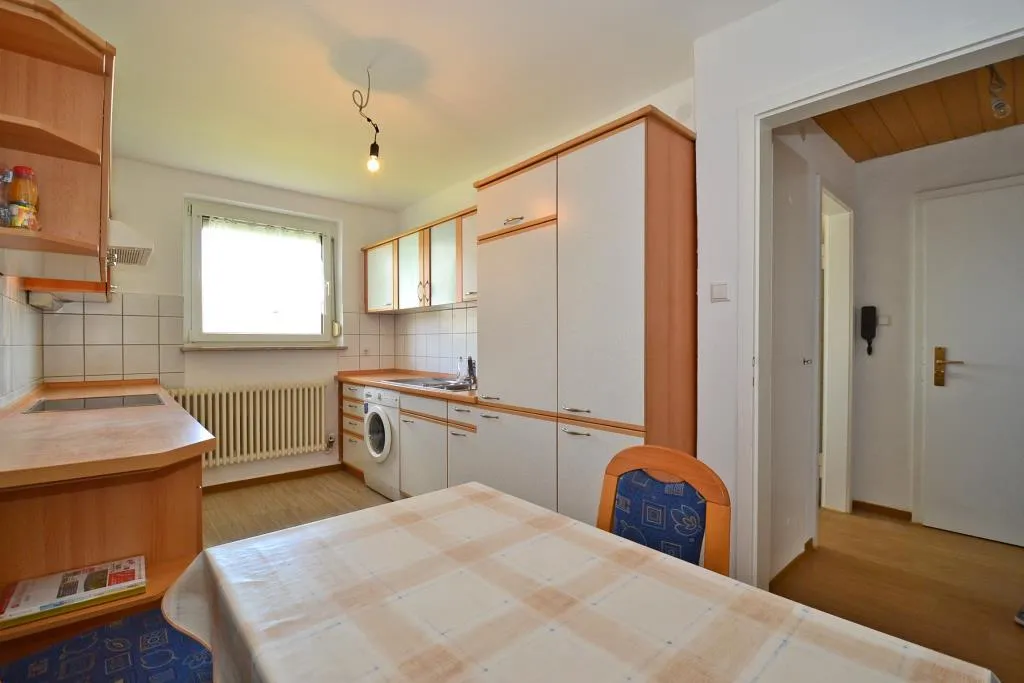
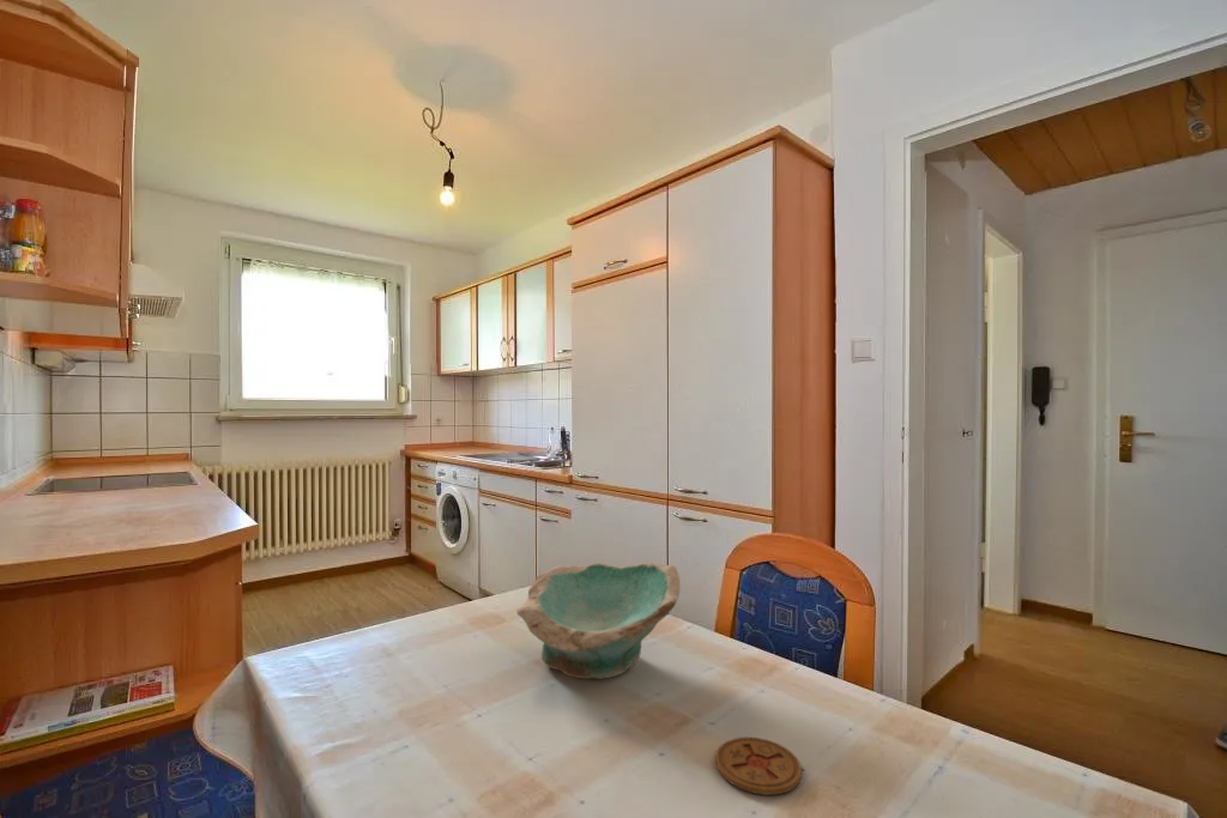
+ bowl (598, 613)
+ coaster (757, 763)
